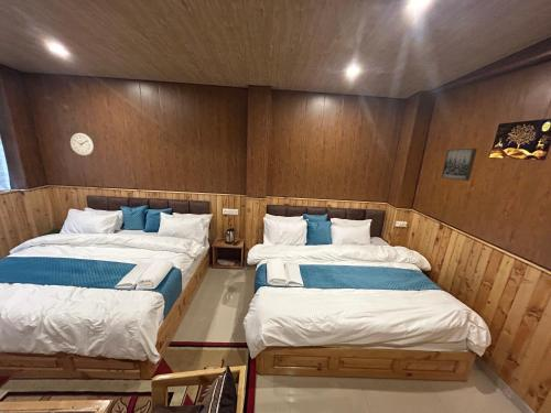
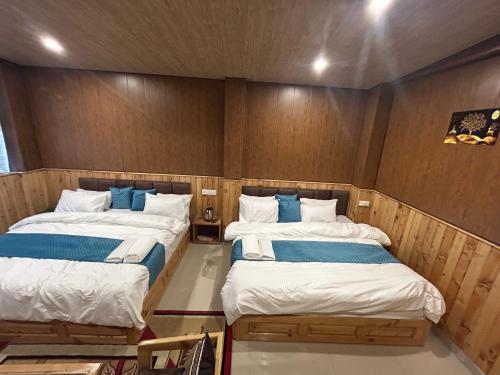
- wall art (457, 164)
- wall clock (80, 144)
